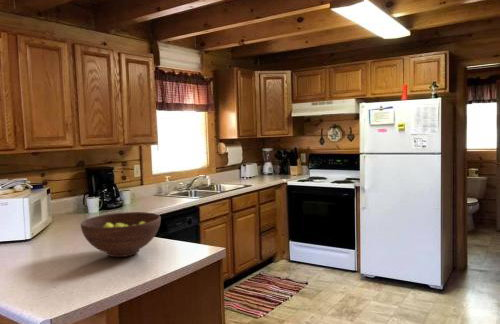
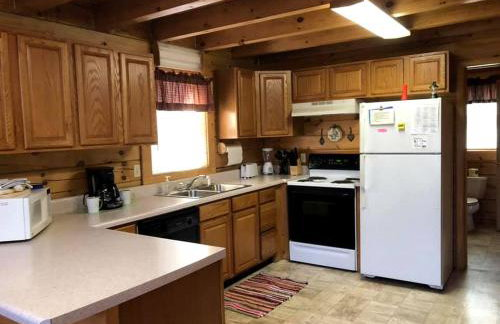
- fruit bowl (122, 236)
